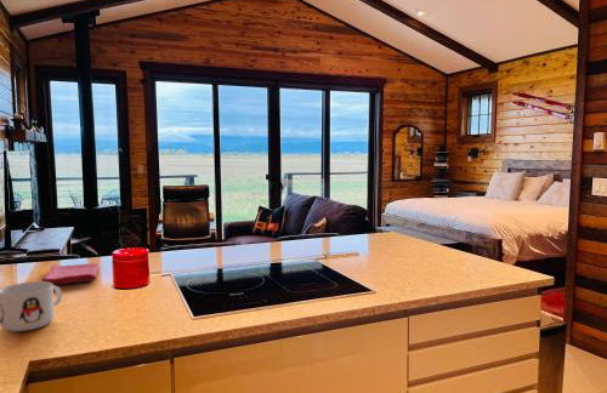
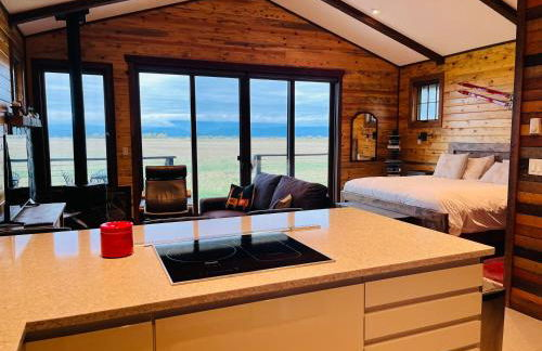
- dish towel (72, 272)
- mug (34, 303)
